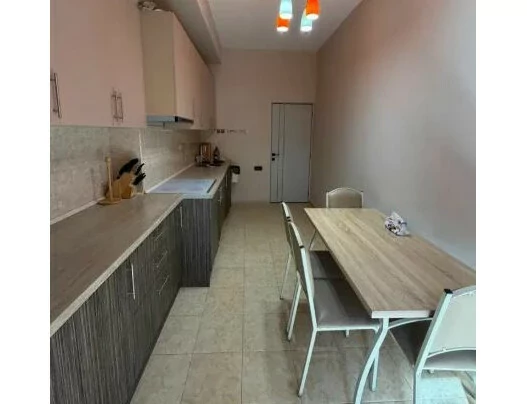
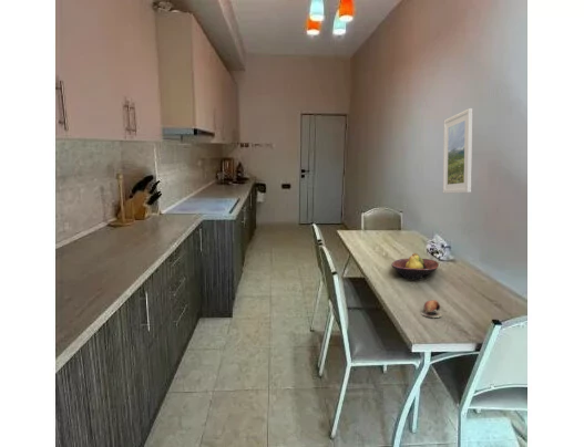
+ fruit bowl (414, 264)
+ apple (431, 306)
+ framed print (457, 154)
